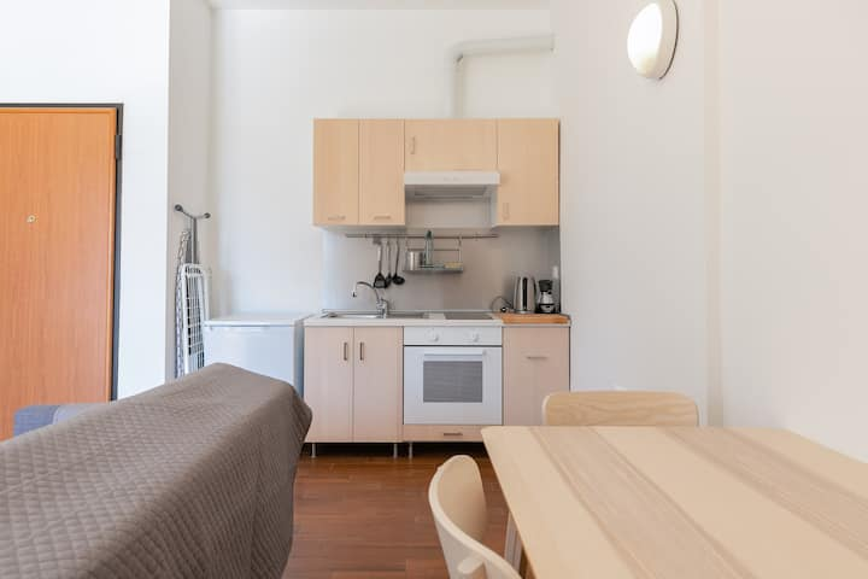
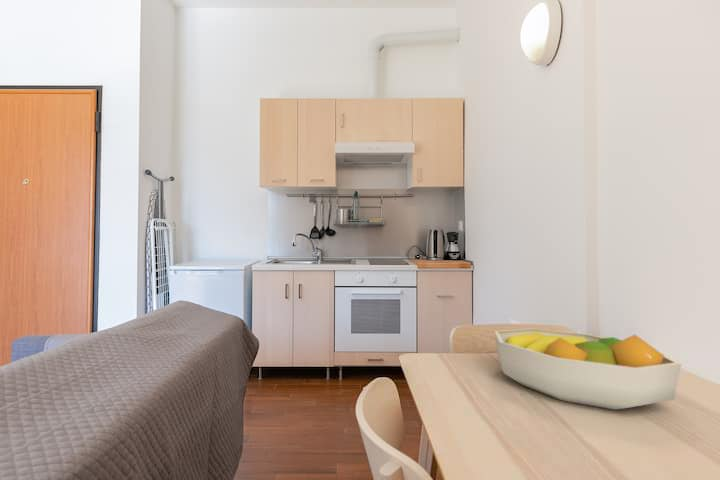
+ fruit bowl (573, 356)
